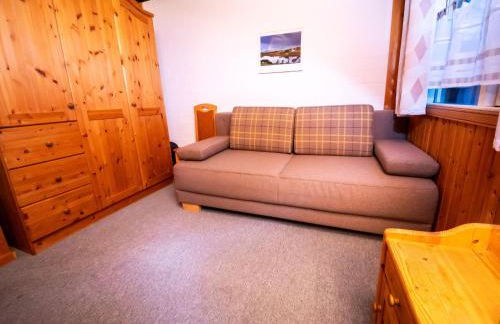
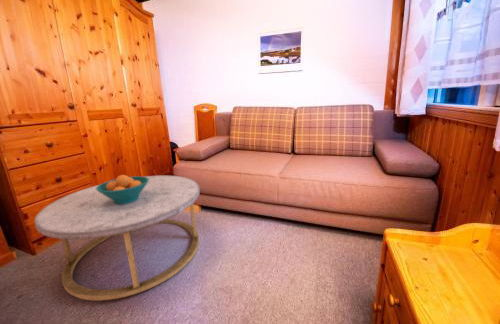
+ coffee table (133, 224)
+ fruit bowl (124, 187)
